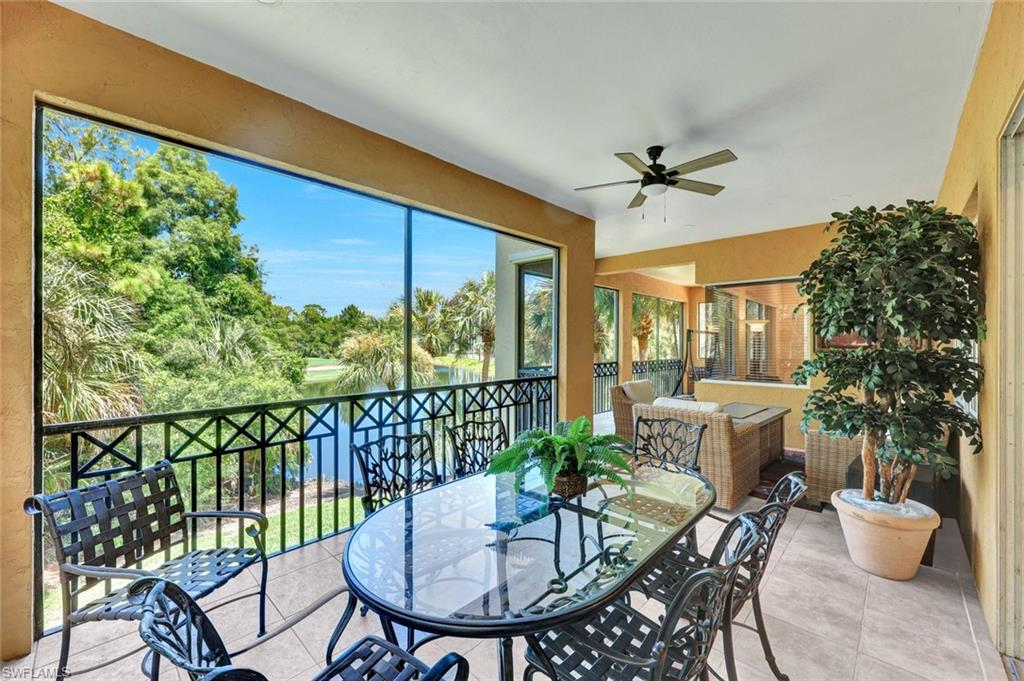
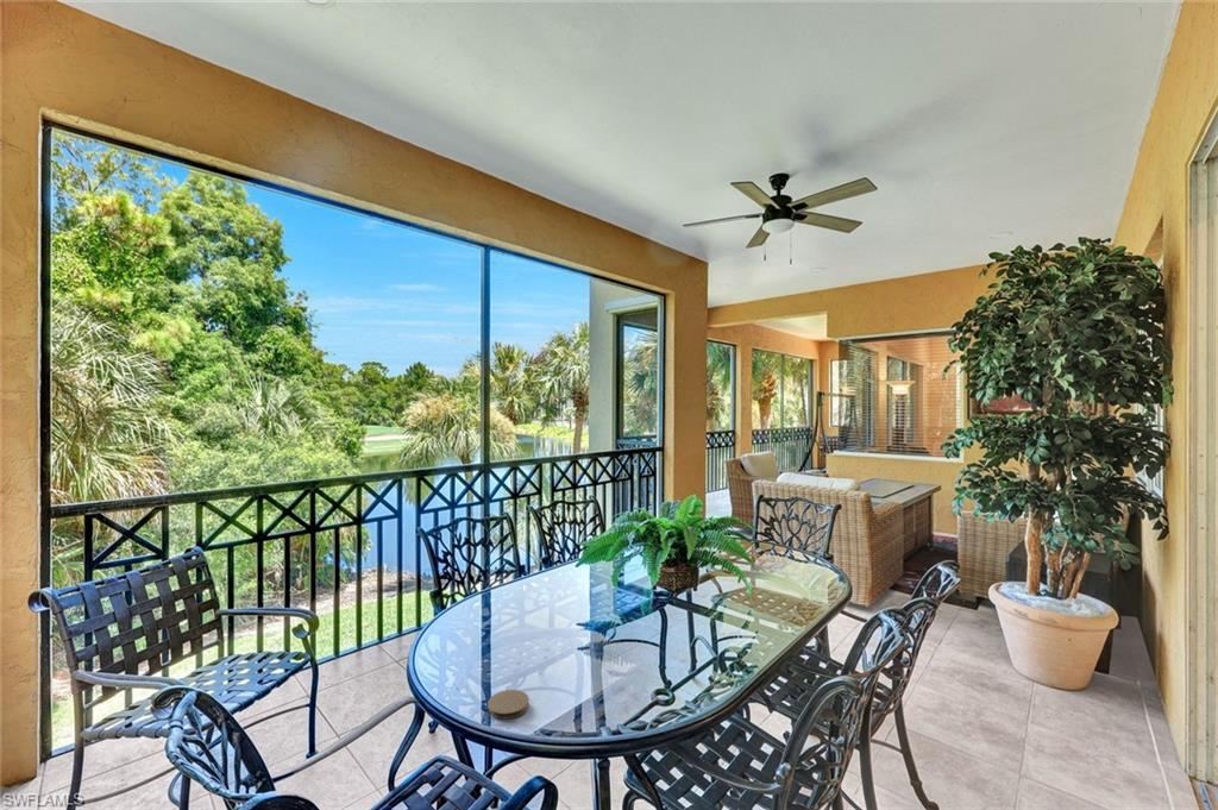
+ coaster (508, 703)
